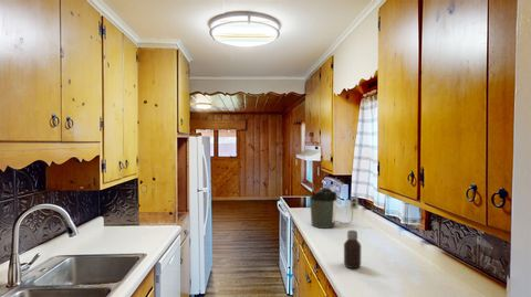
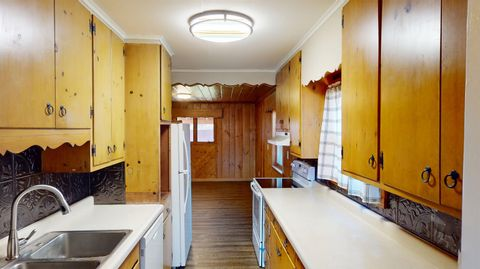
- bottle (352, 248)
- coffee maker (331, 205)
